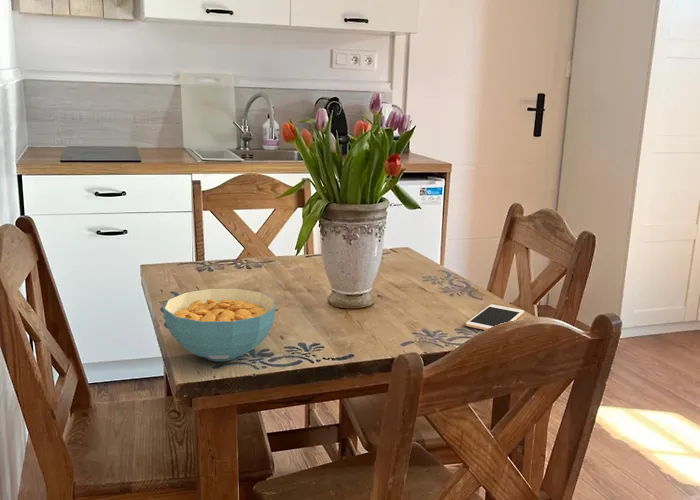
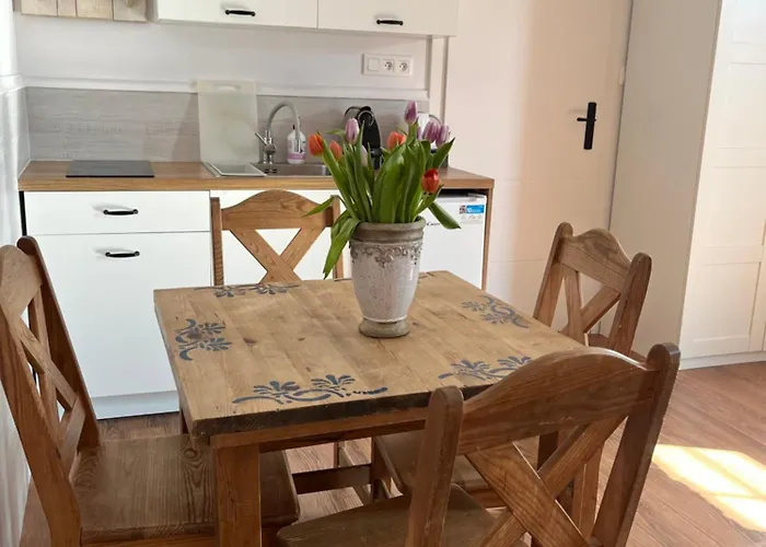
- cell phone (495, 317)
- cereal bowl (221, 329)
